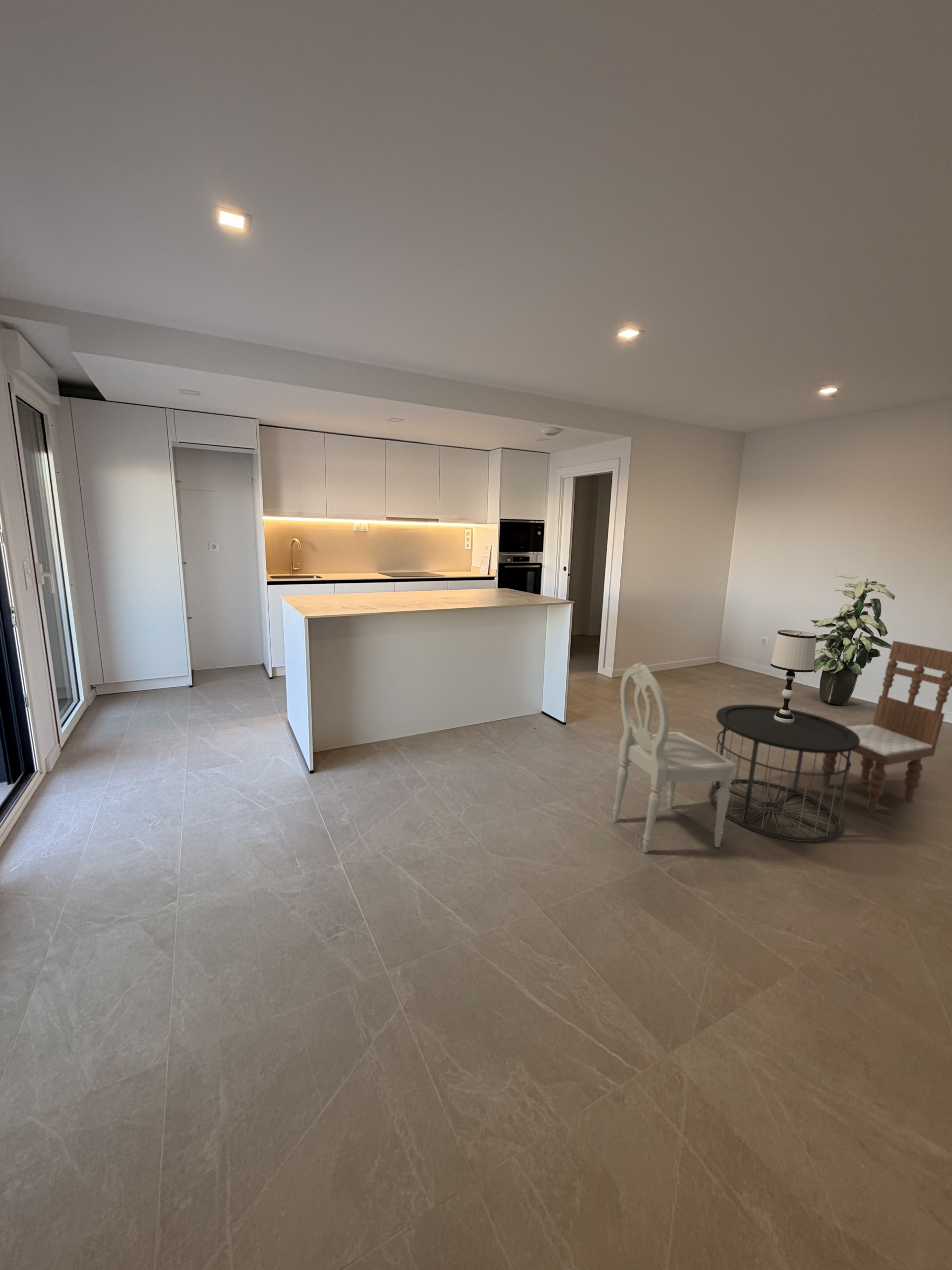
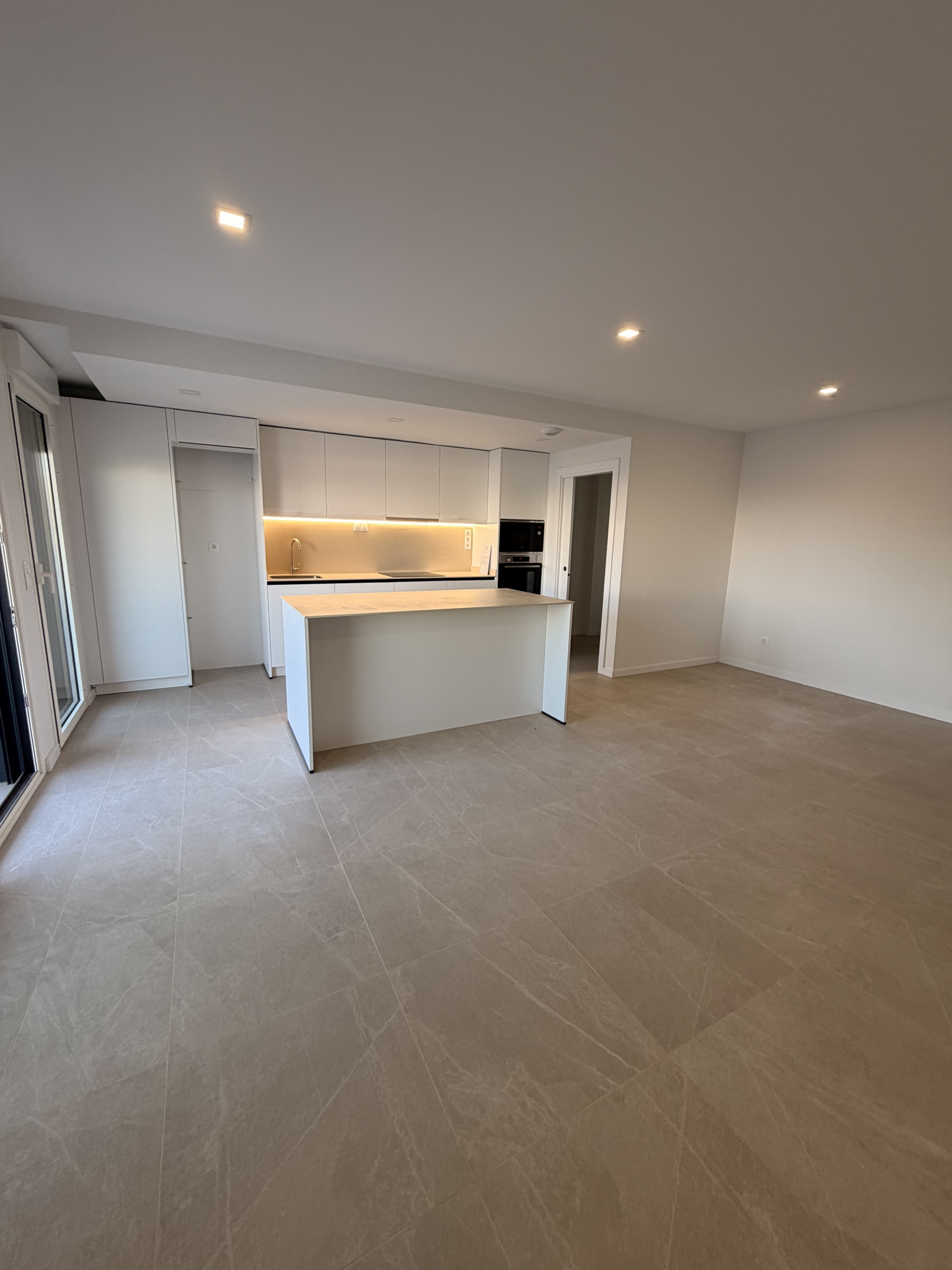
- side table (776, 767)
- table lamp (790, 675)
- indoor plant (845, 640)
- dining chair (883, 722)
- dining chair (670, 748)
